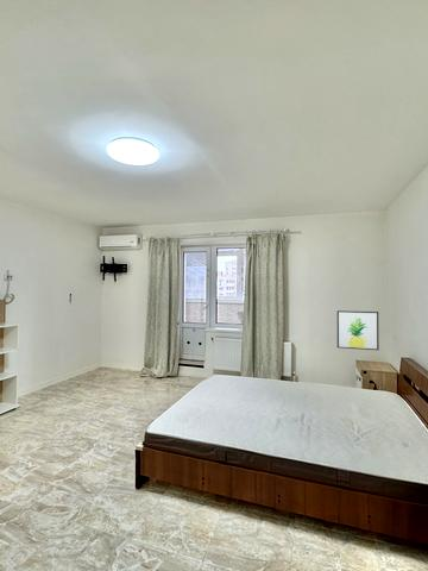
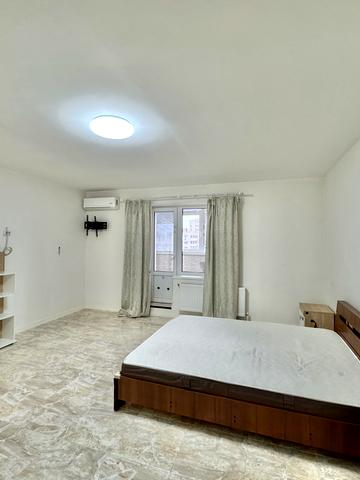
- wall art (357, 330)
